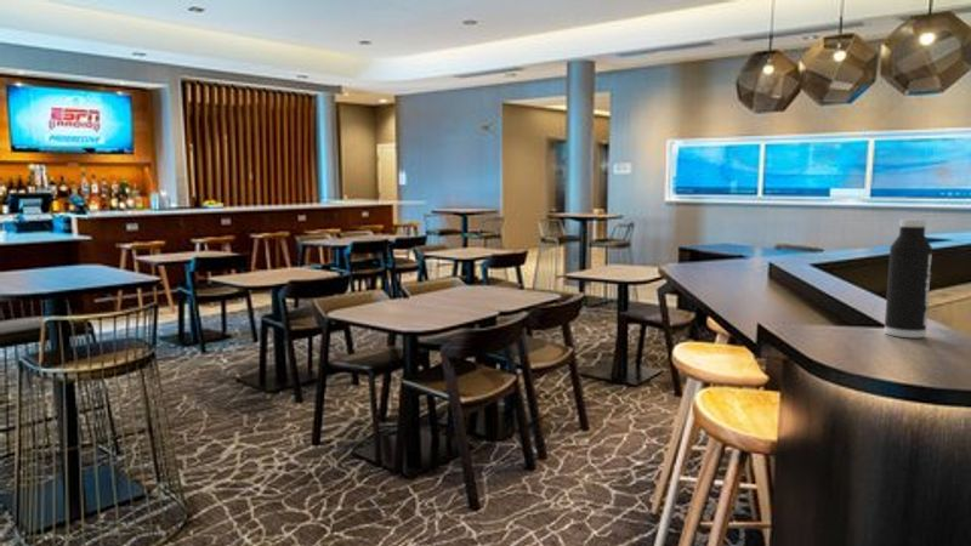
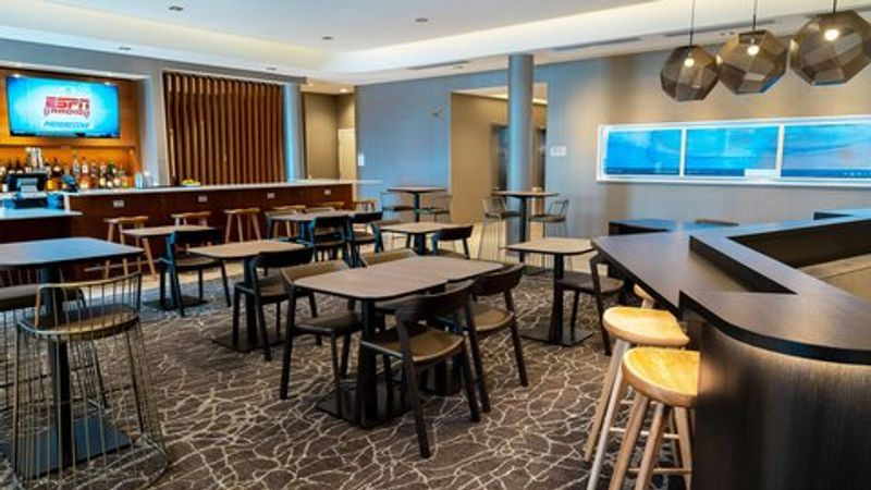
- water bottle (909, 277)
